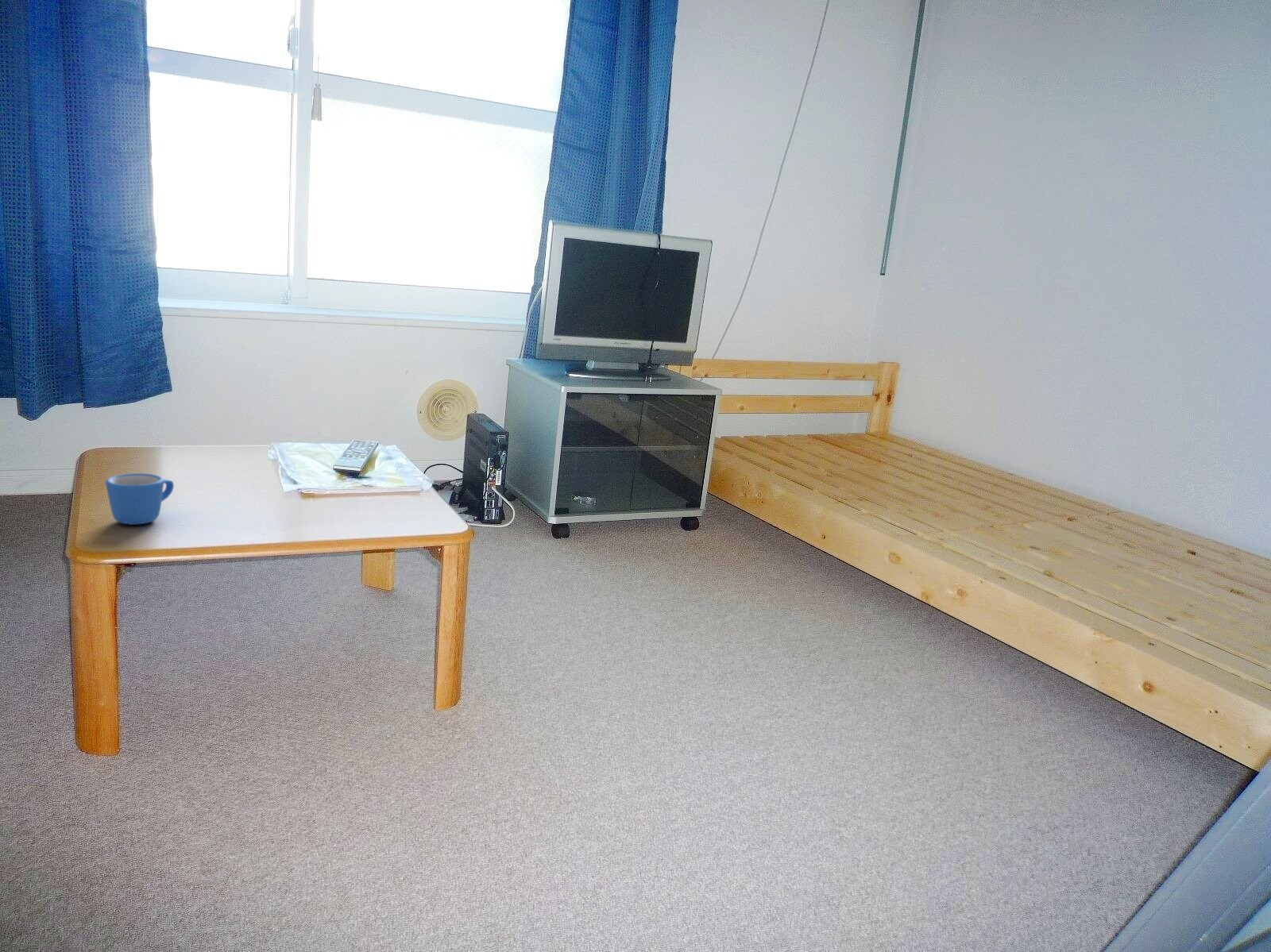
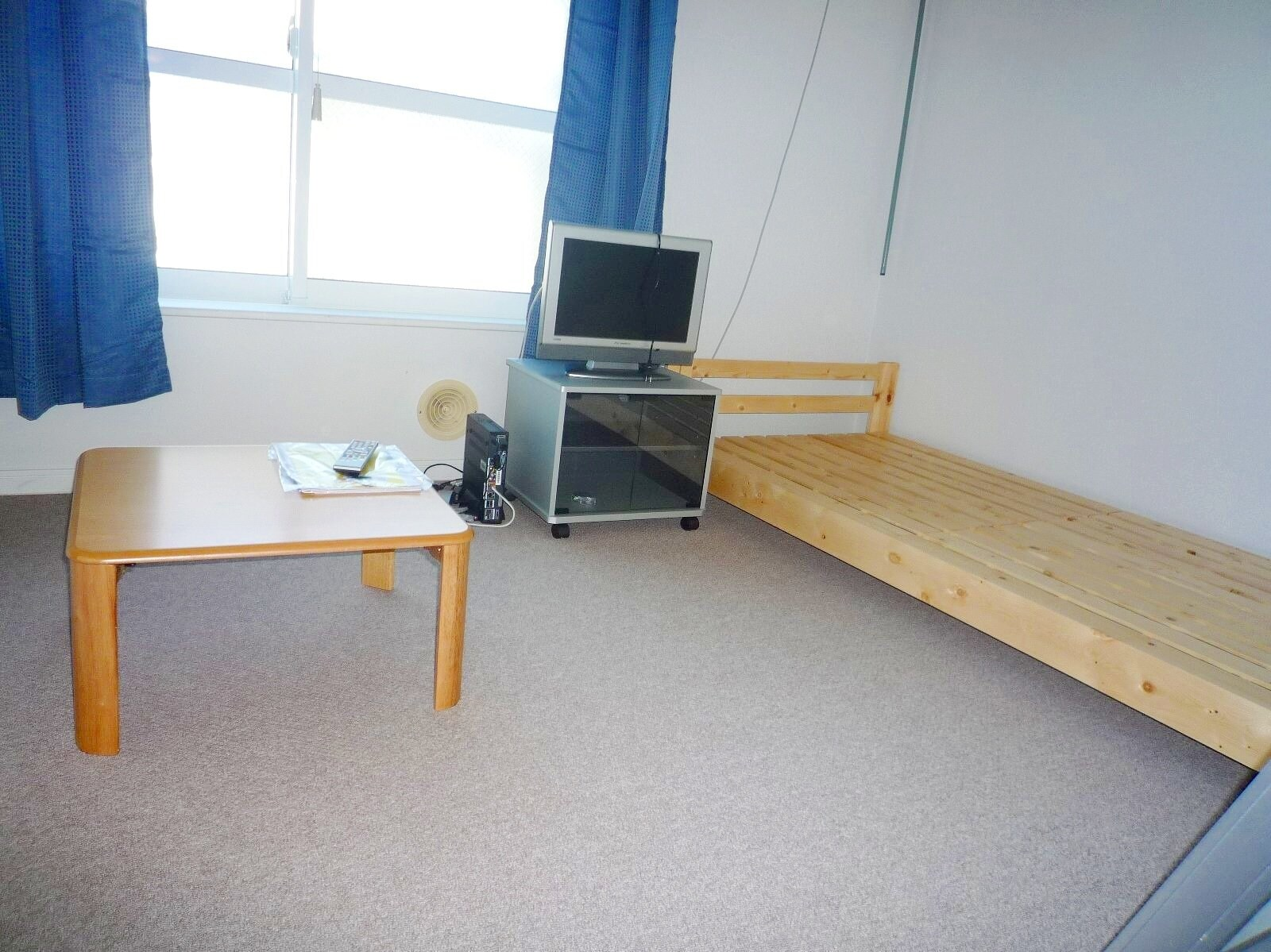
- mug (143, 498)
